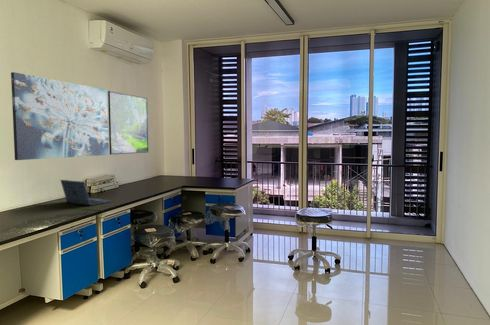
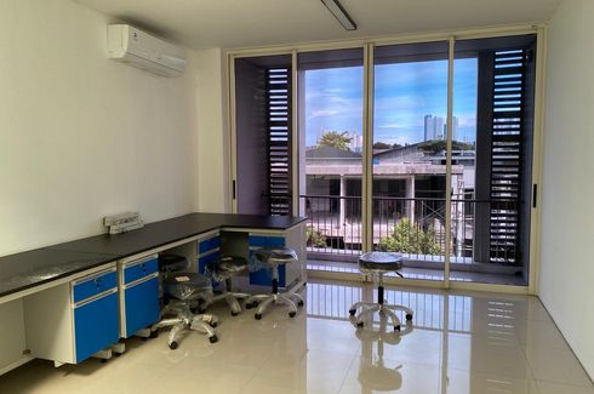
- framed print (129, 124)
- laptop (86, 190)
- wall art (67, 120)
